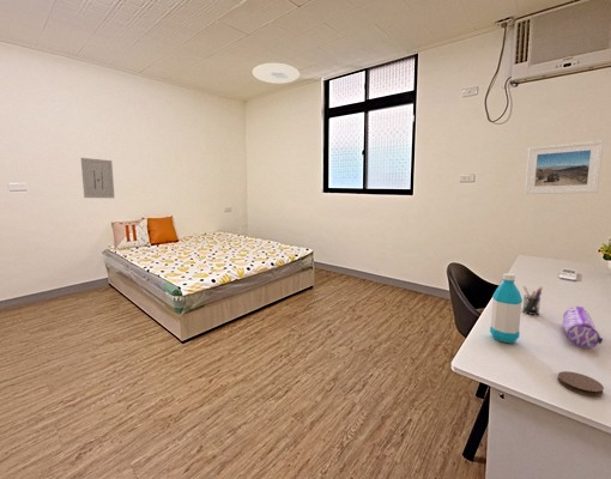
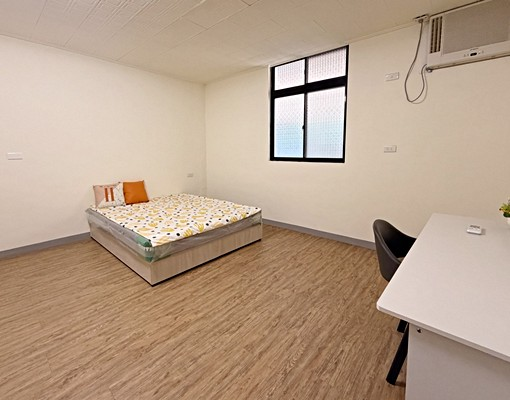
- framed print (561, 169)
- water bottle (506, 307)
- pen holder (533, 298)
- pencil case (579, 326)
- wall art (98, 178)
- coaster (579, 382)
- ceiling light (276, 71)
